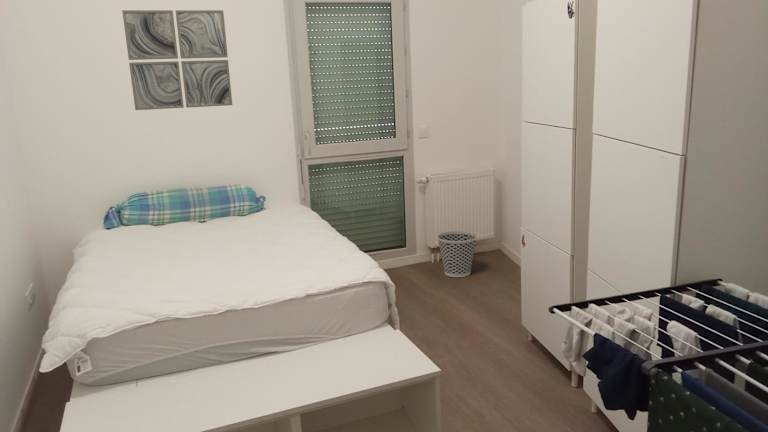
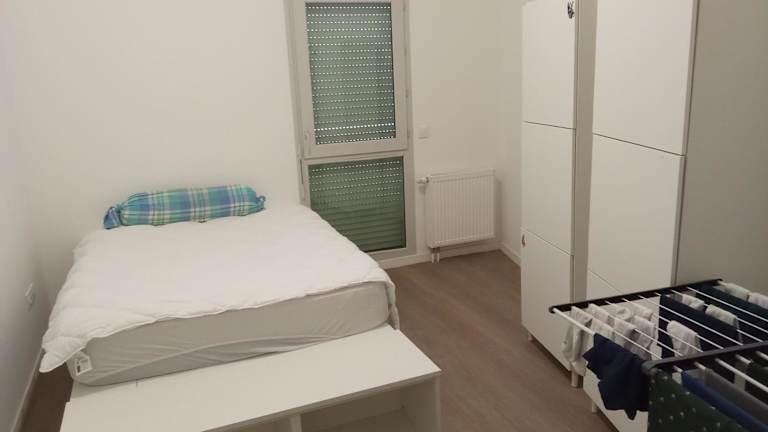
- wastebasket (457, 254)
- wall art (178, 61)
